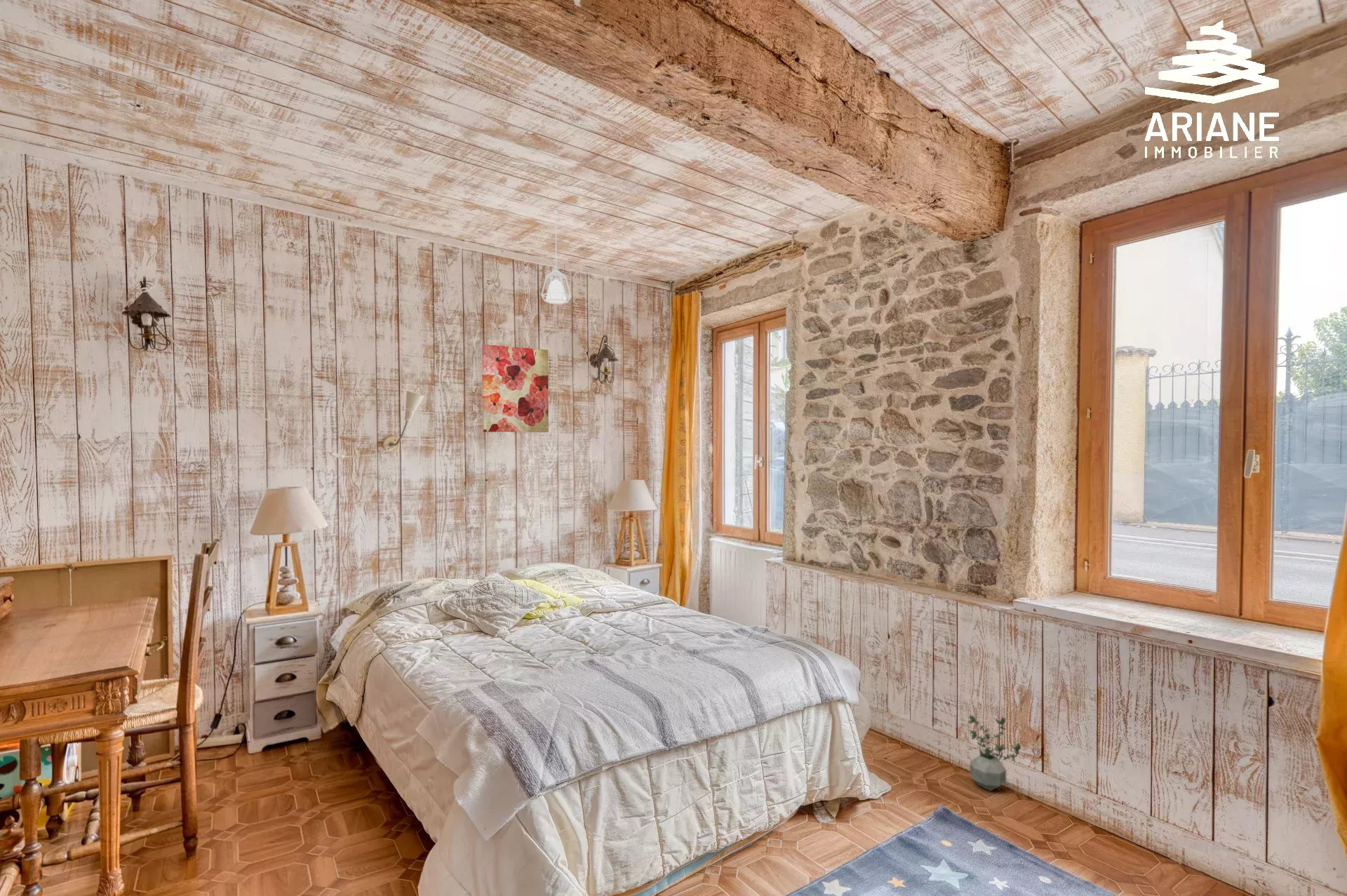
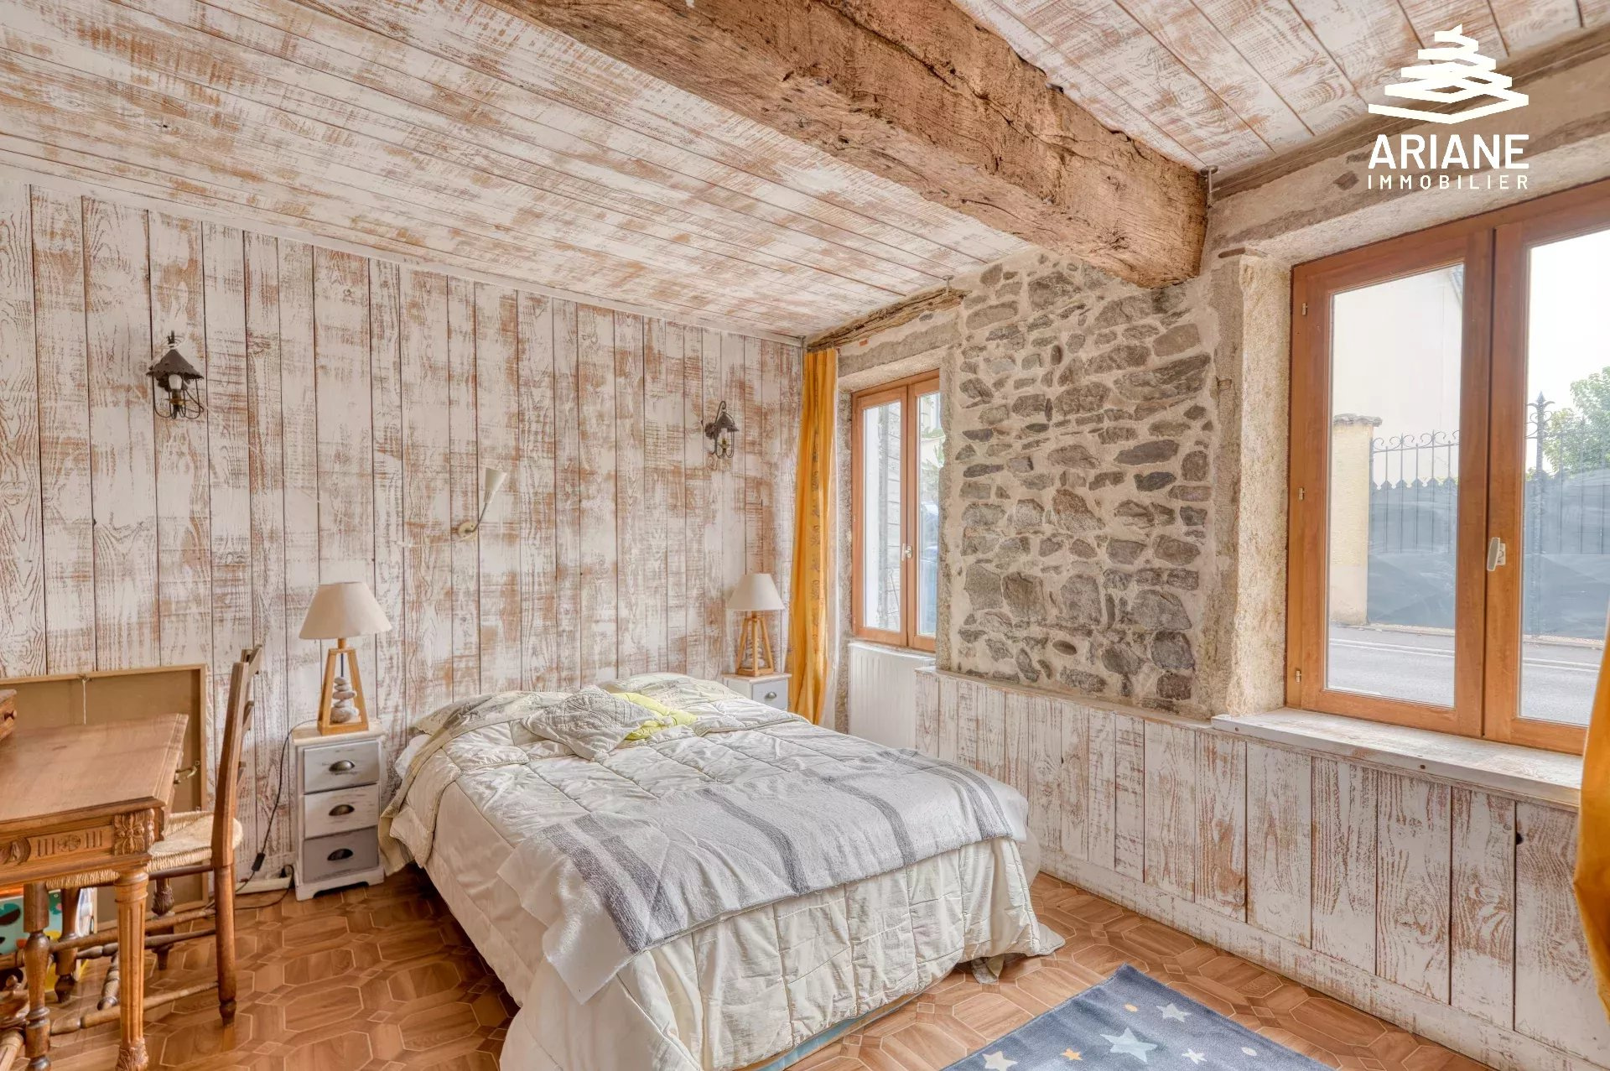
- pendant lamp (556, 257)
- wall art (516, 389)
- potted plant (992, 751)
